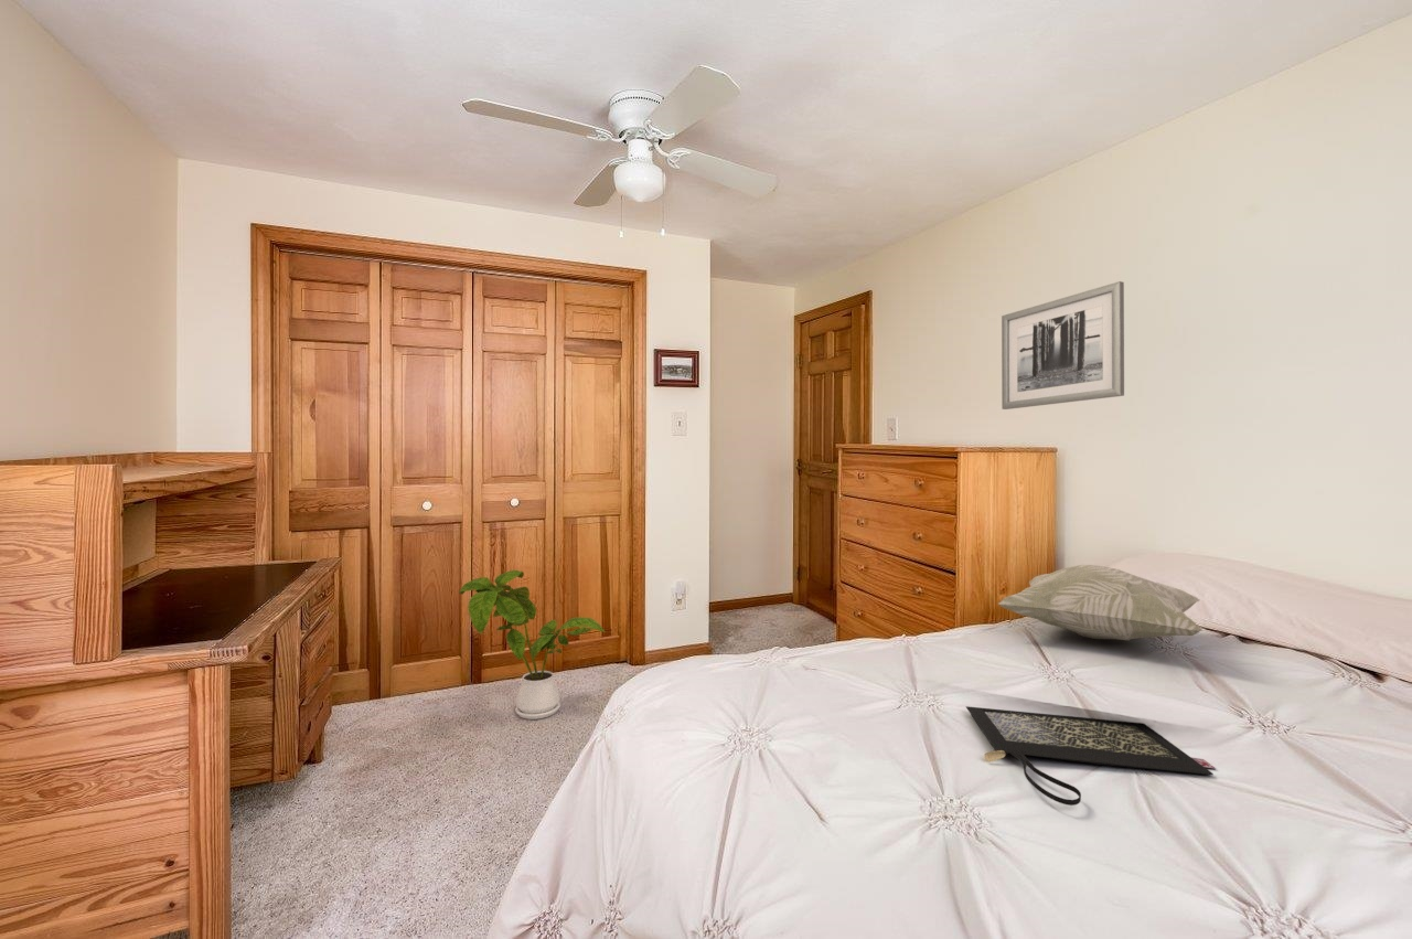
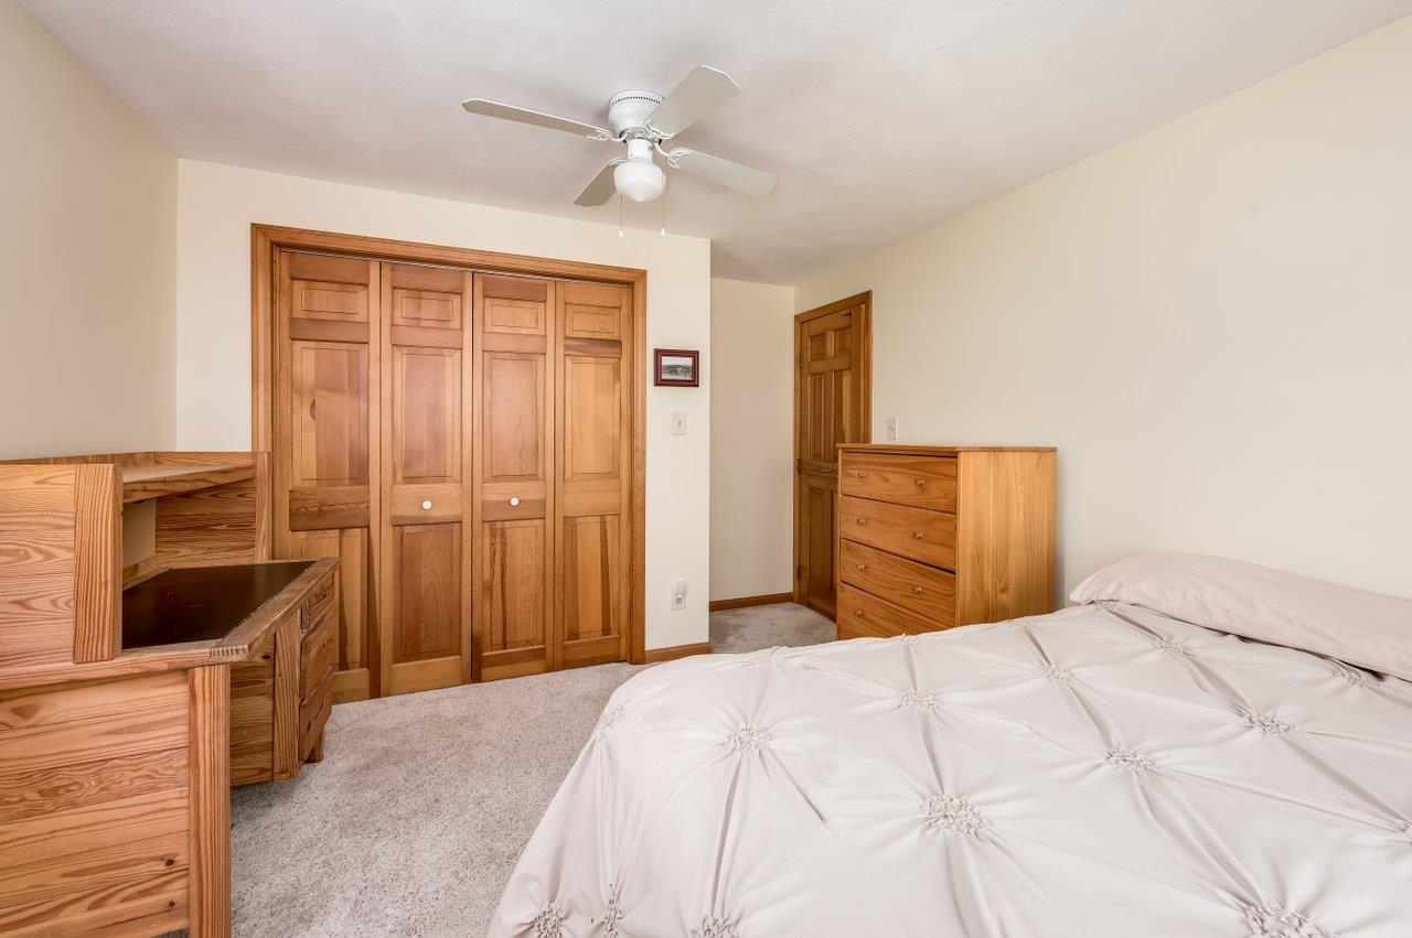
- decorative pillow (1100, 601)
- clutch bag (1067, 737)
- wall art (1057, 351)
- house plant (522, 645)
